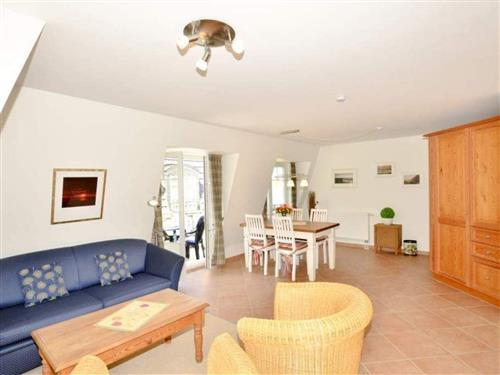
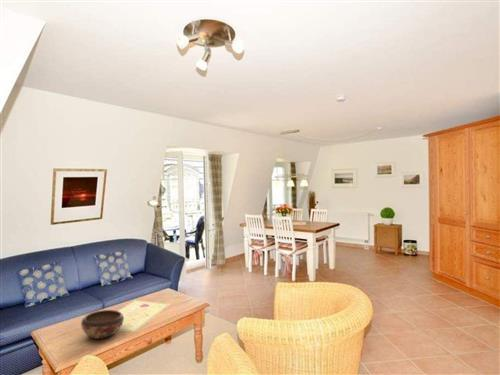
+ decorative bowl (102, 325)
